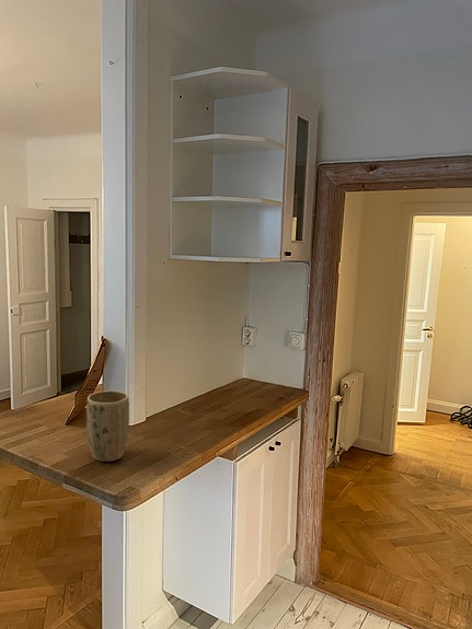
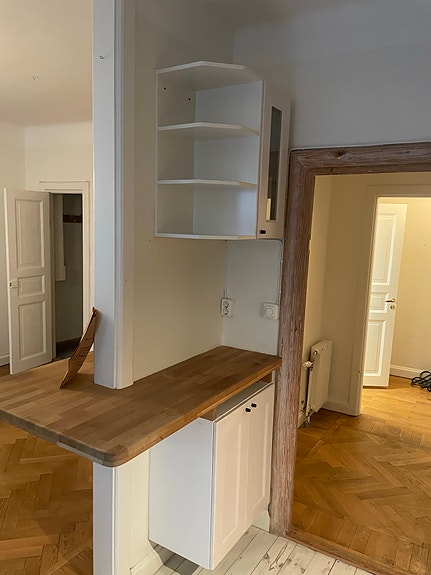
- plant pot (107, 426)
